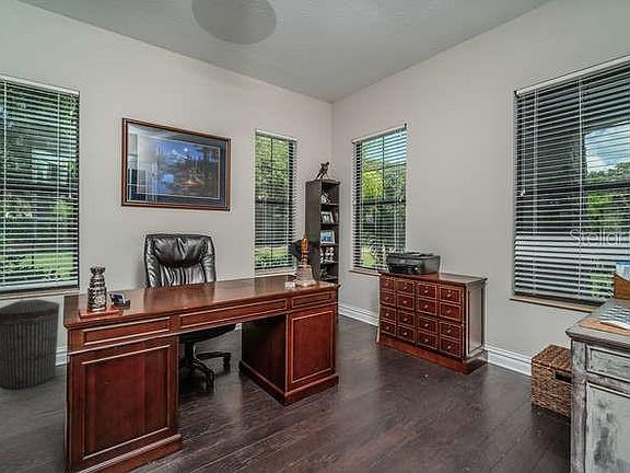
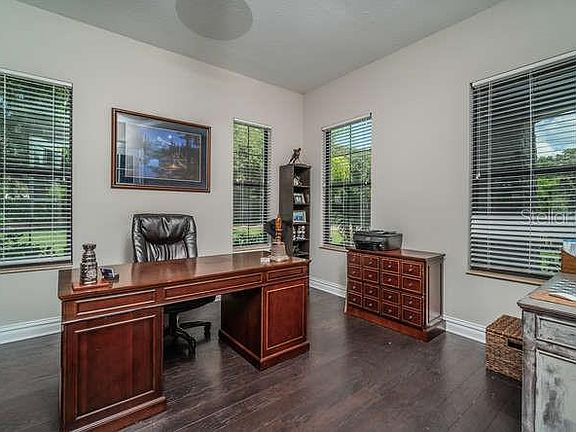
- trash can (28, 338)
